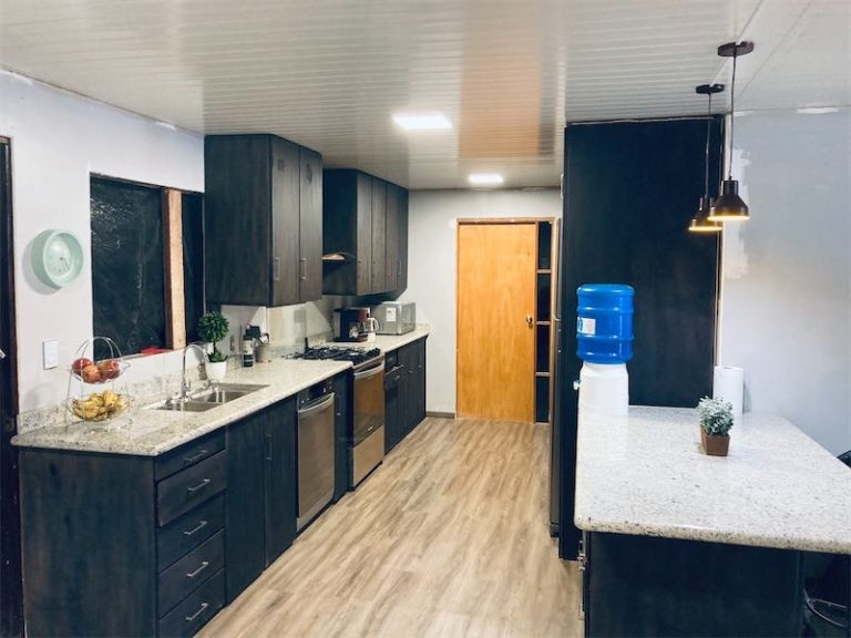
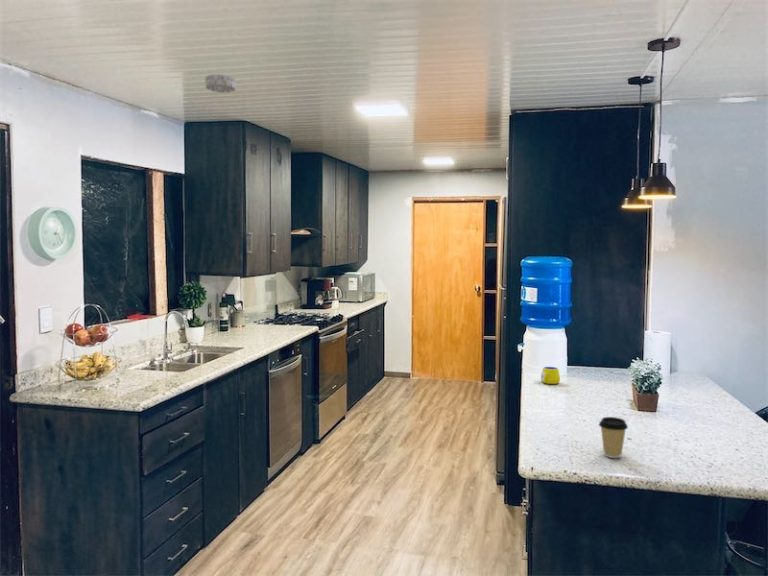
+ smoke detector (220, 83)
+ coffee cup (612, 437)
+ mug (549, 375)
